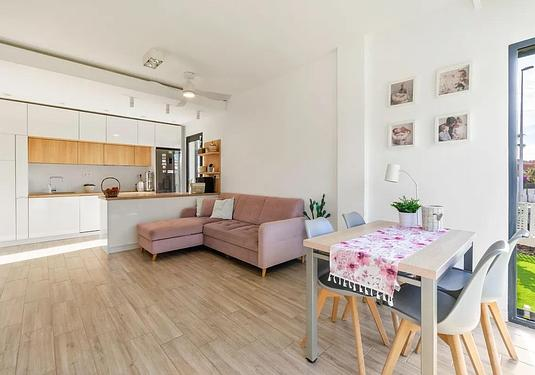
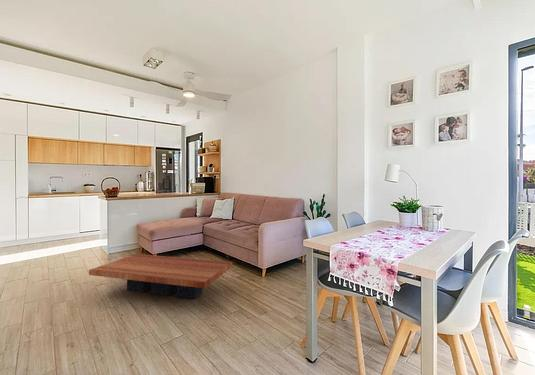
+ coffee table (164, 278)
